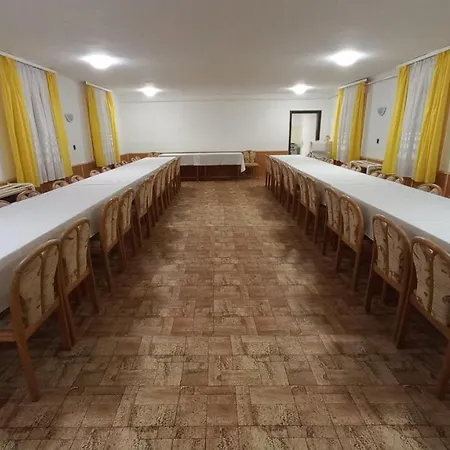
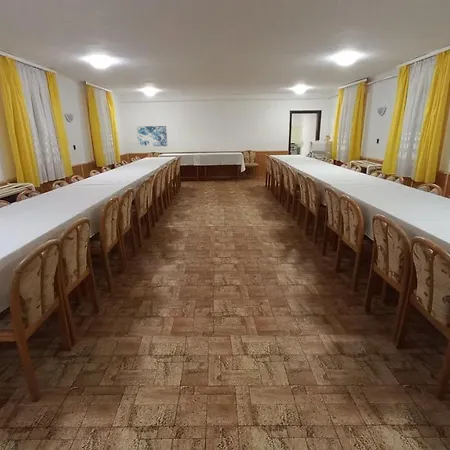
+ wall art (152, 136)
